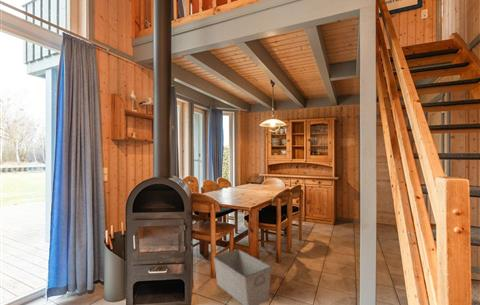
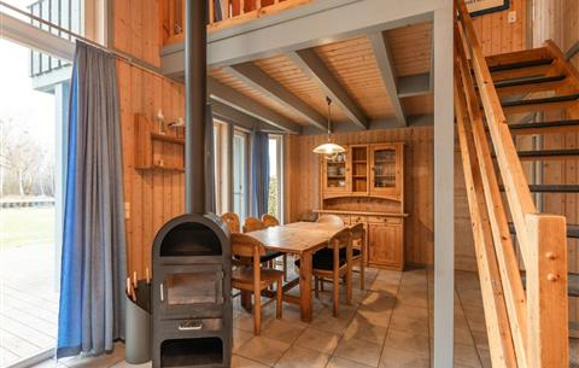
- storage bin (241, 276)
